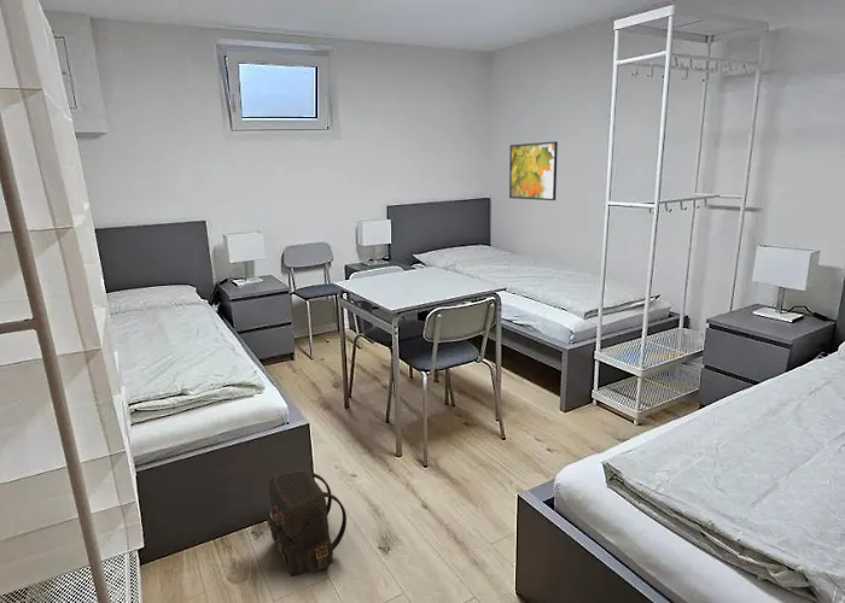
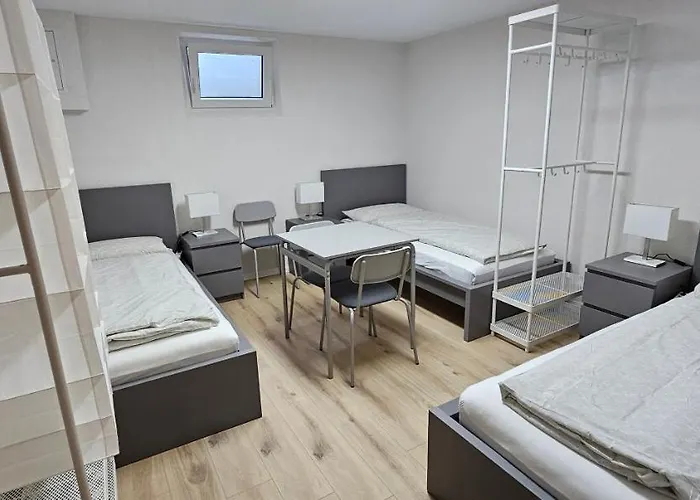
- backpack (305, 517)
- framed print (531, 171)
